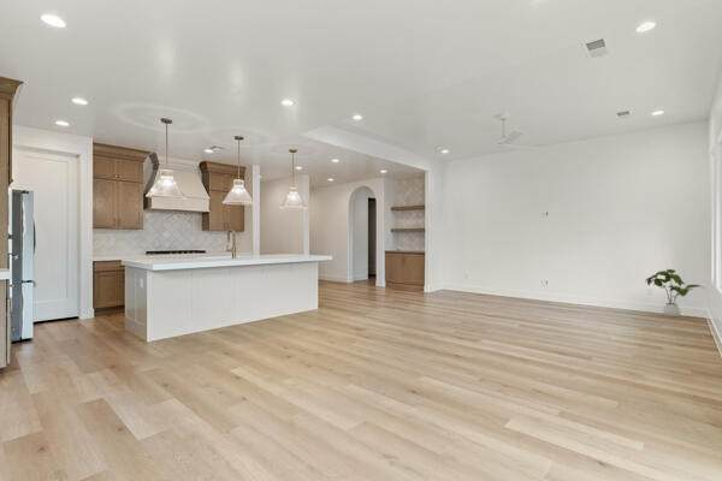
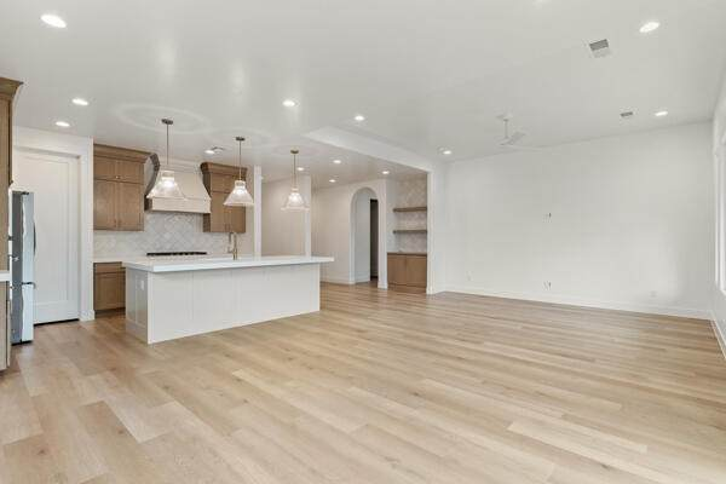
- house plant (670, 293)
